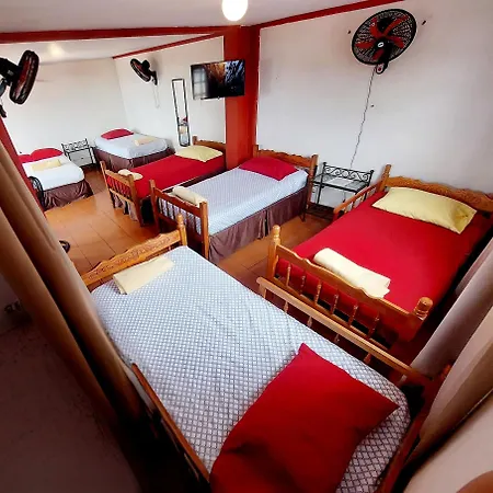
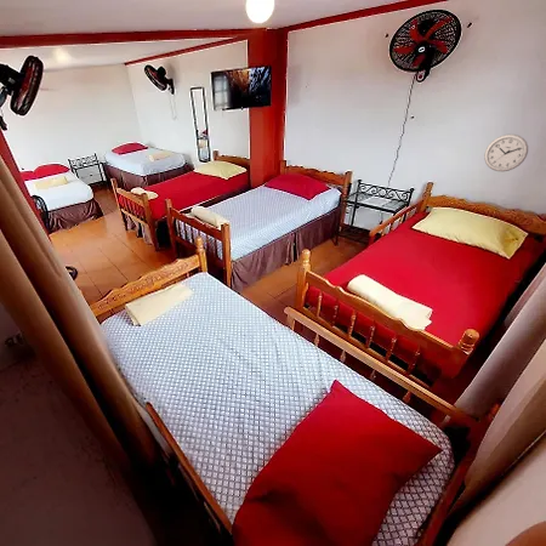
+ wall clock (505, 153)
